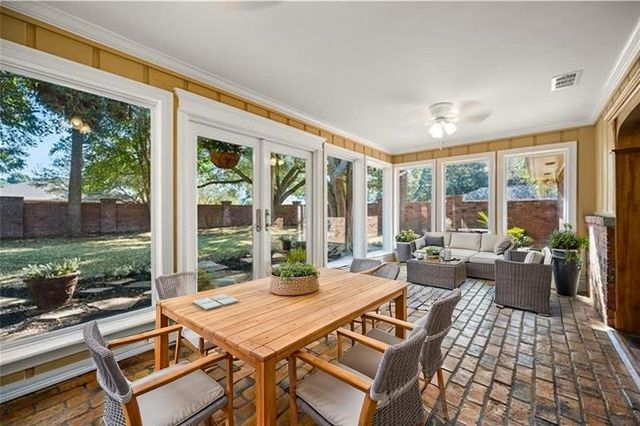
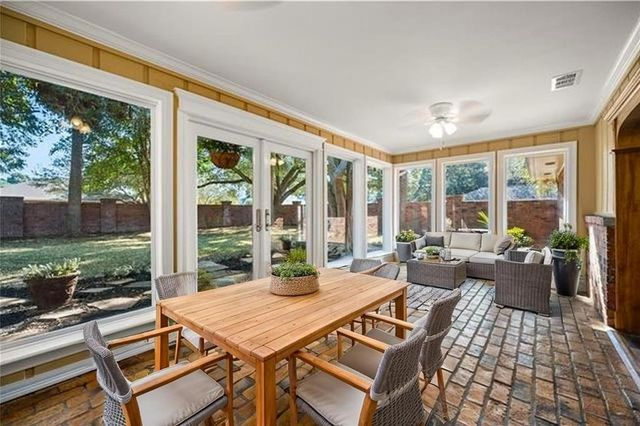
- drink coaster (215, 301)
